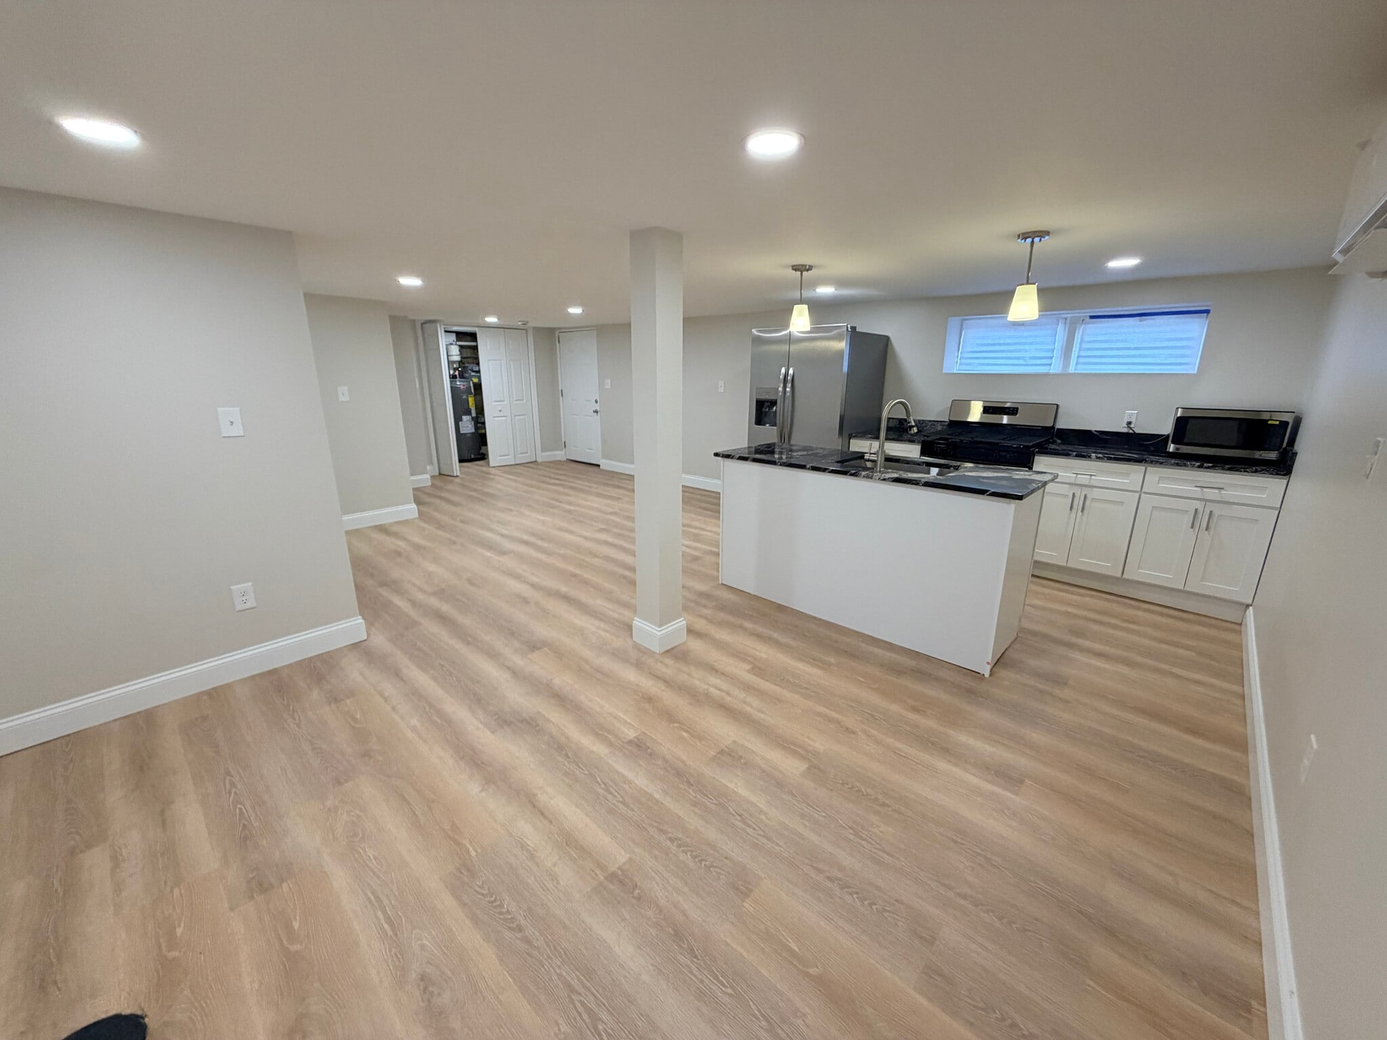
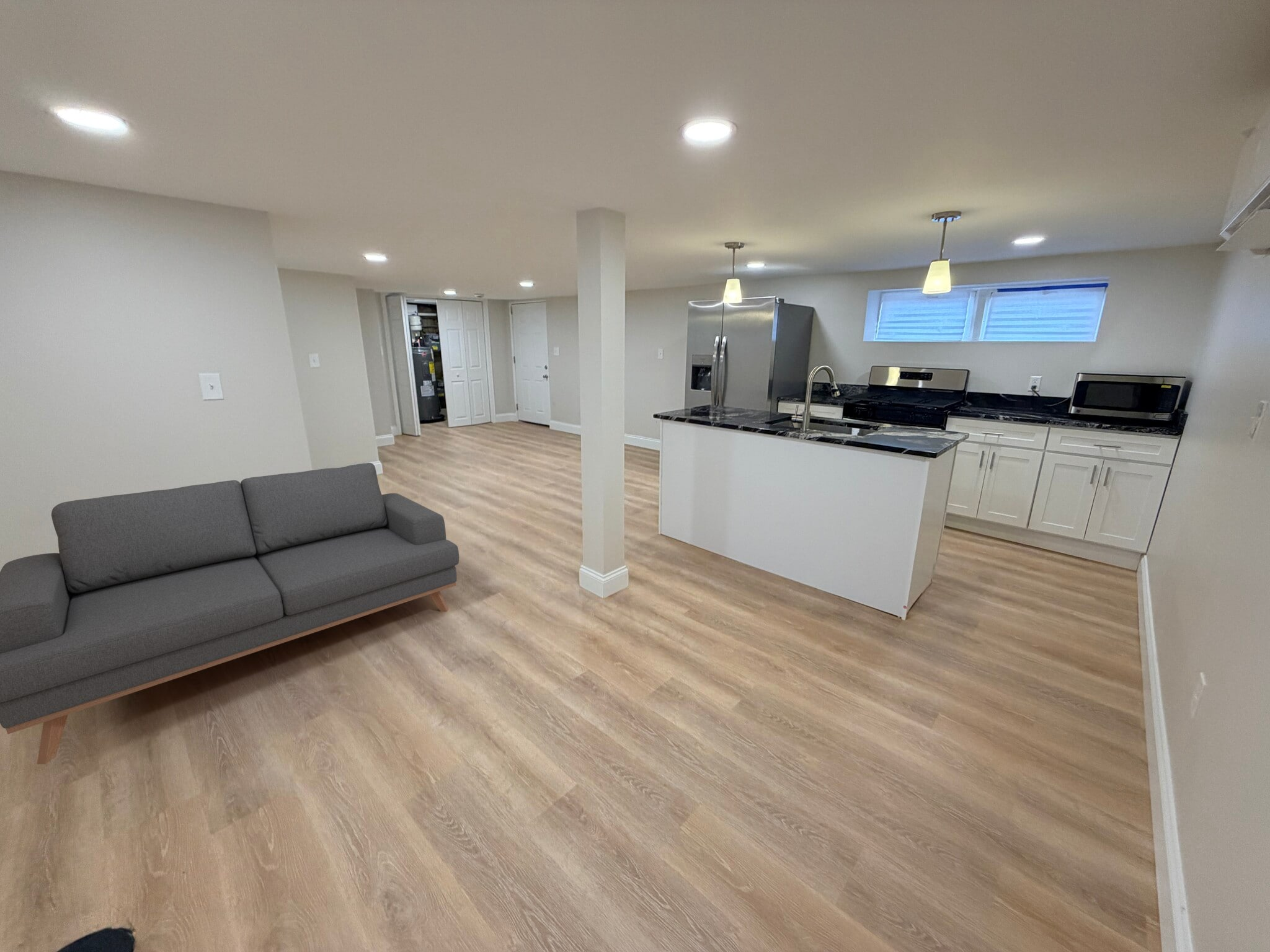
+ sofa (264, 568)
